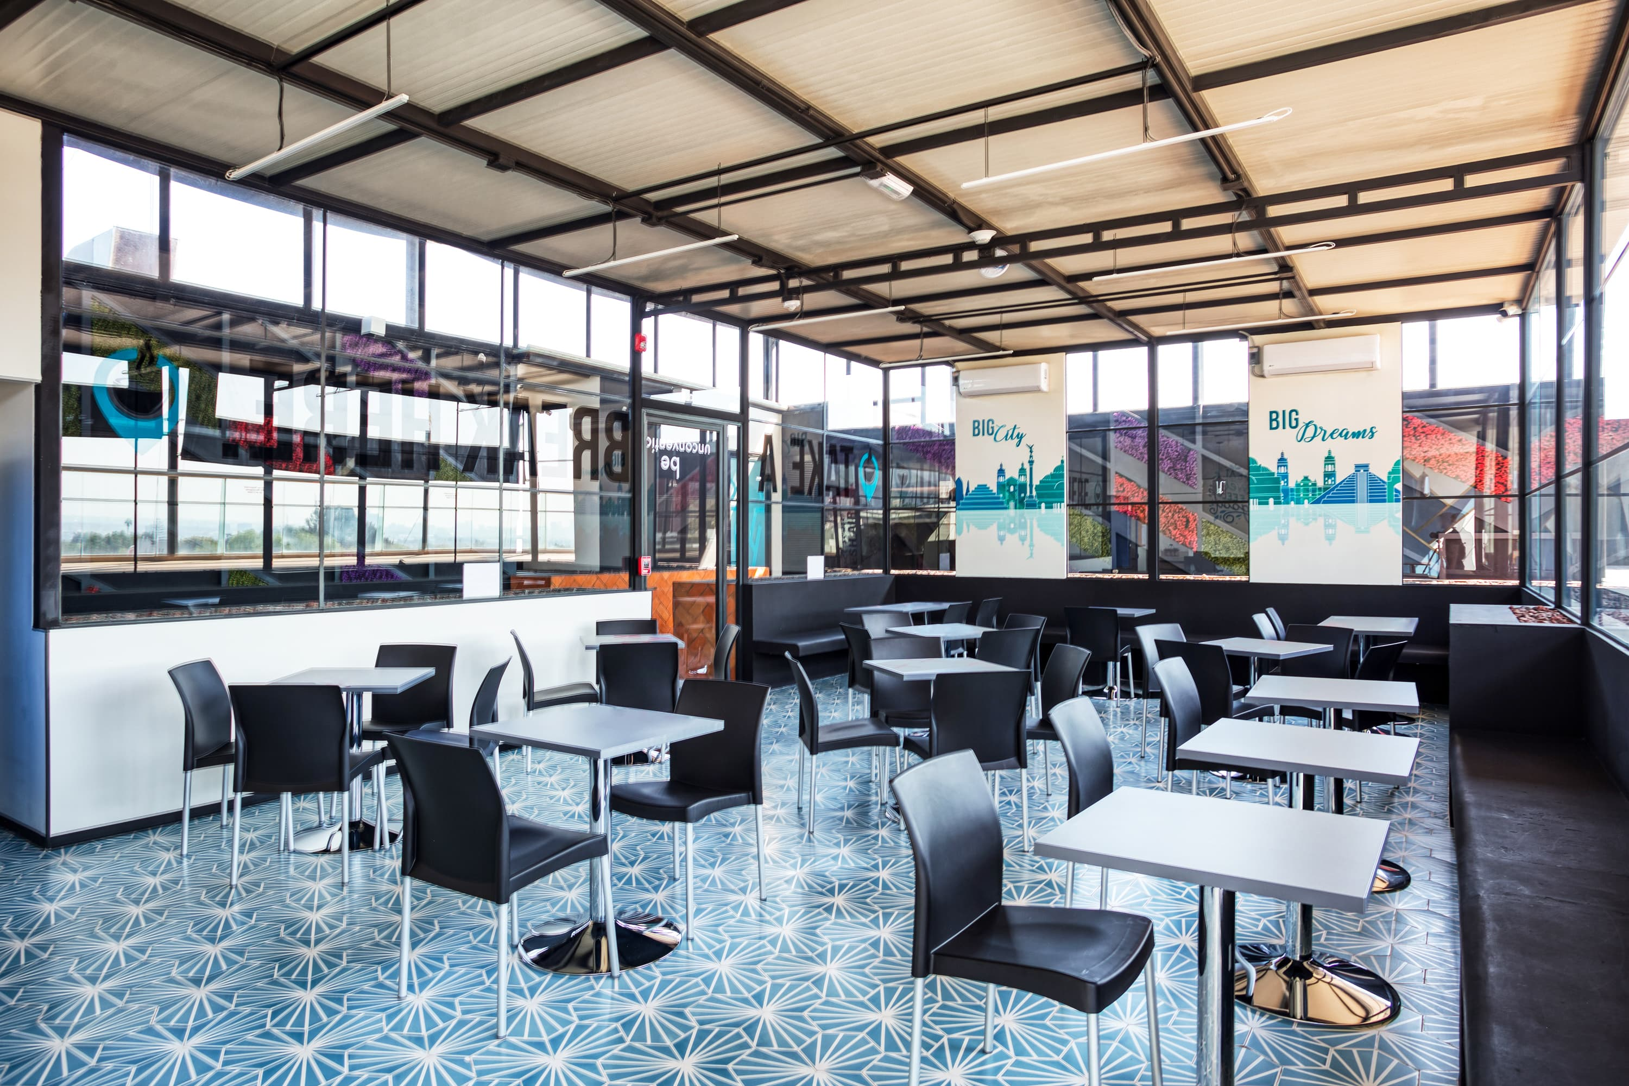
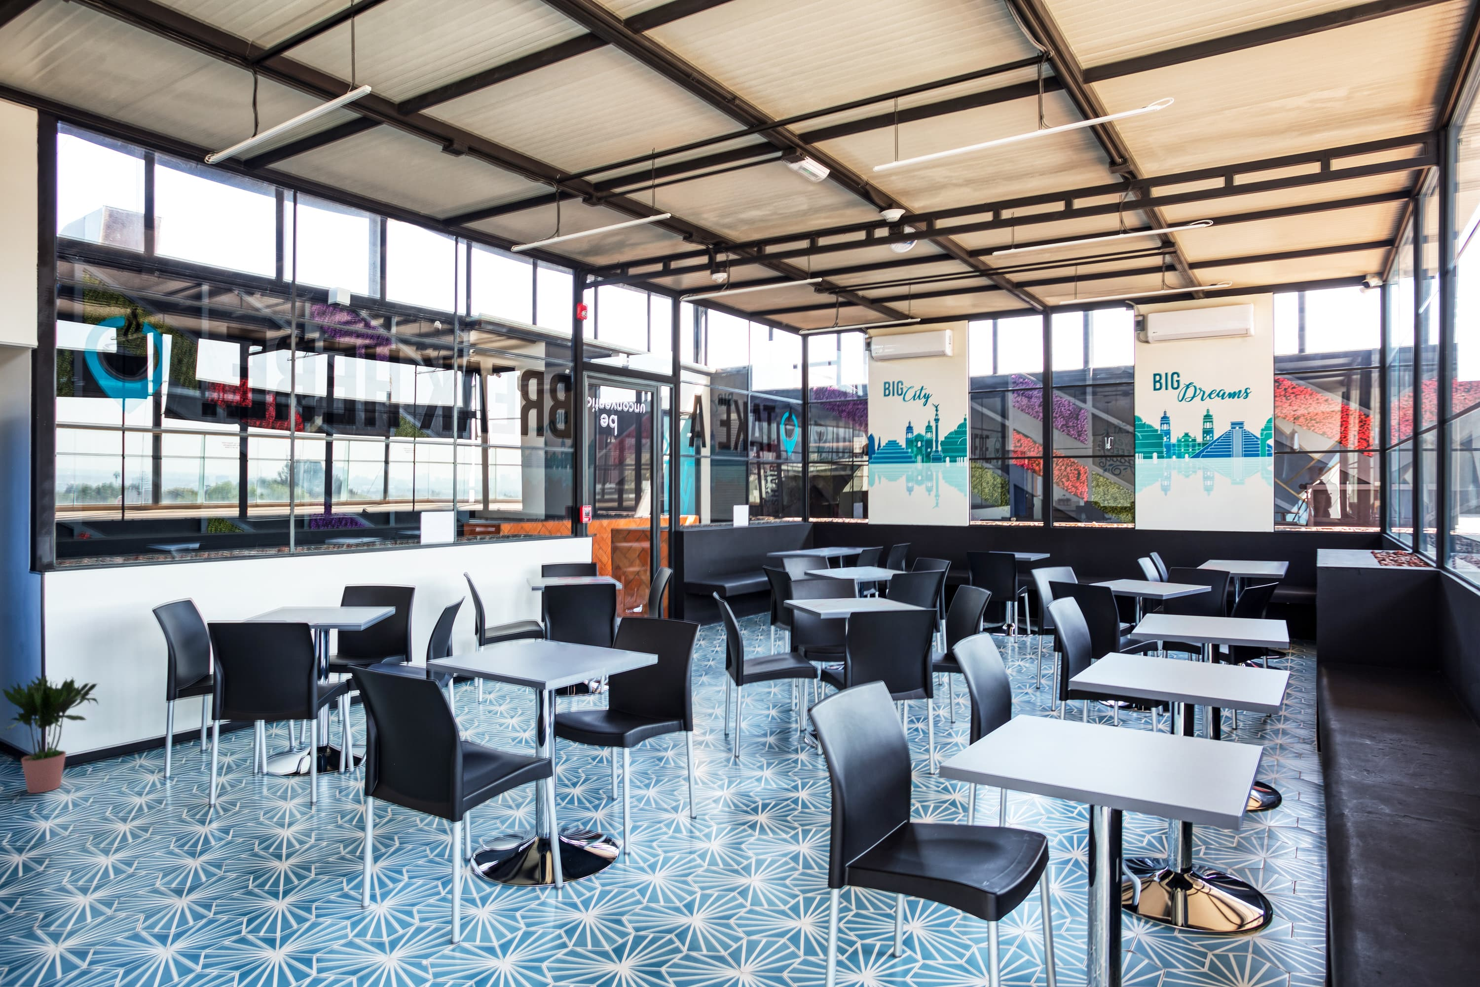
+ potted plant (45, 729)
